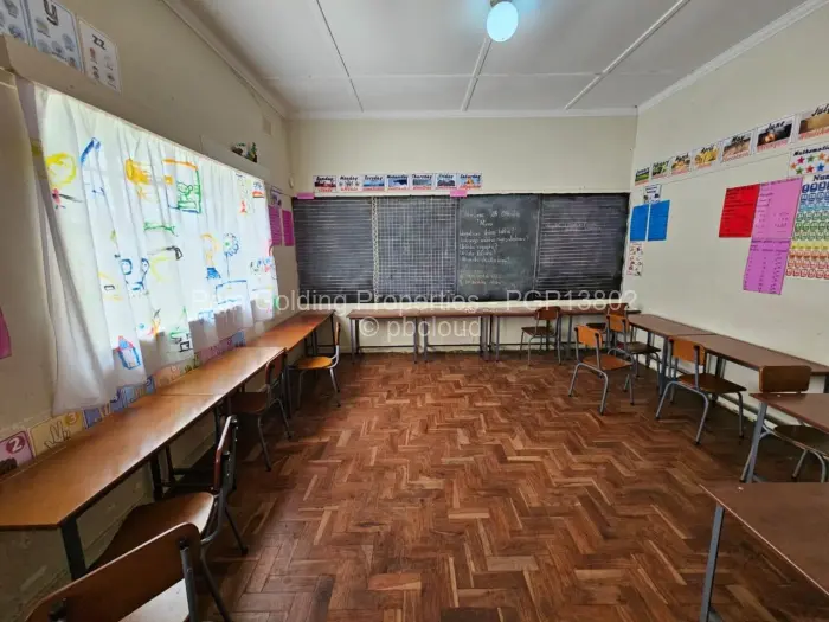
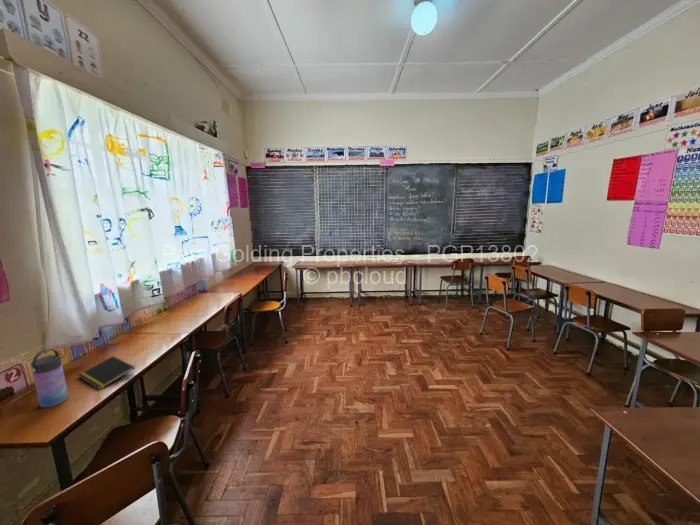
+ water bottle (49, 375)
+ notepad (106, 371)
